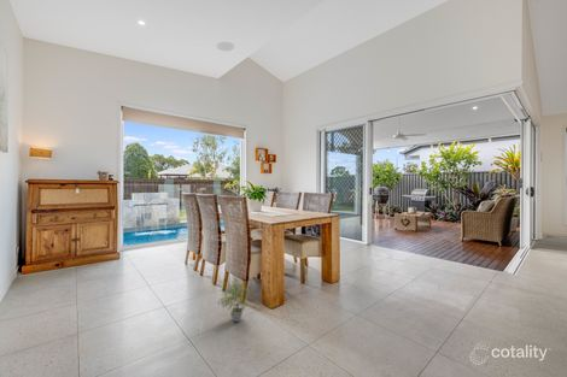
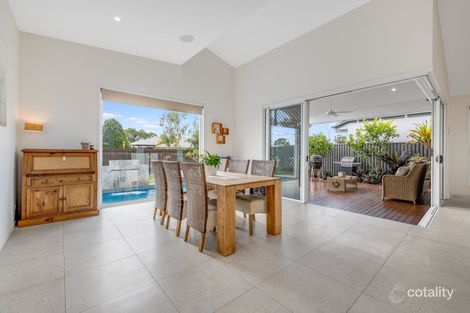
- potted plant (234, 299)
